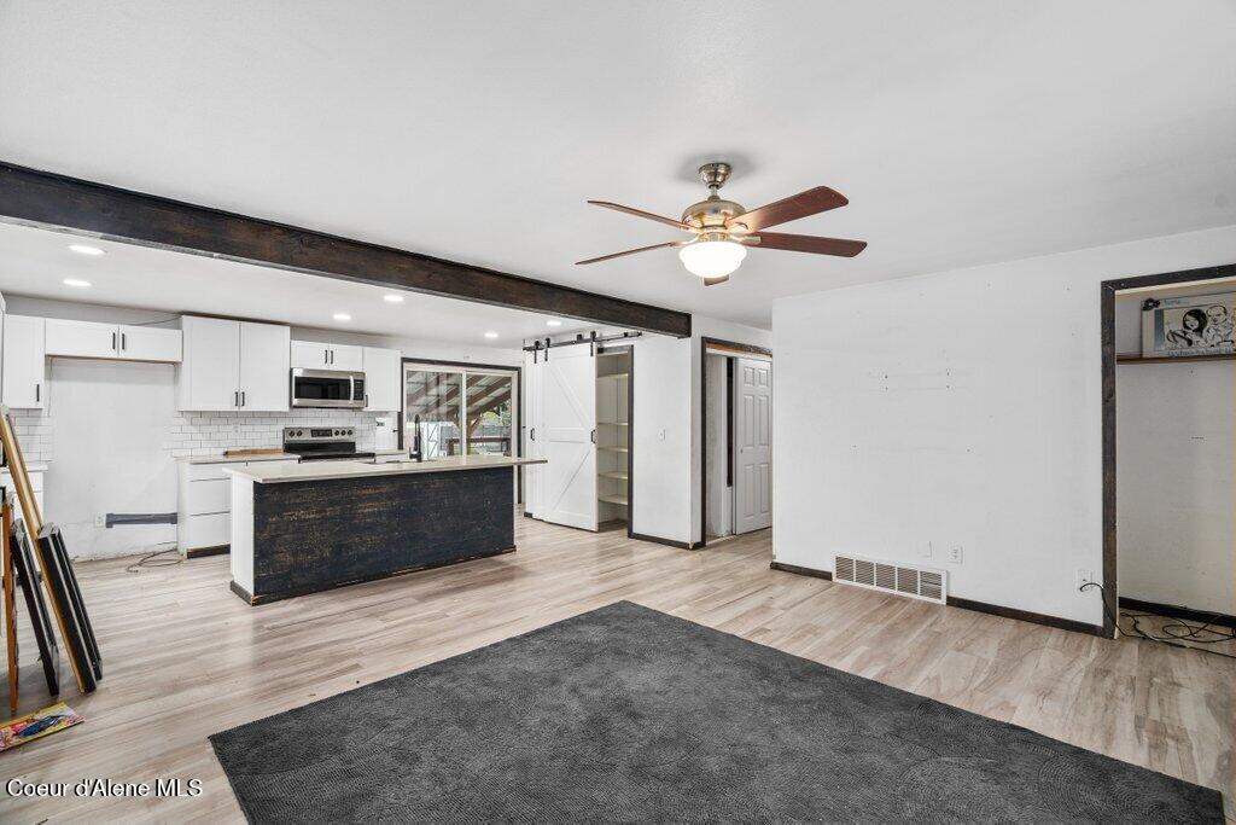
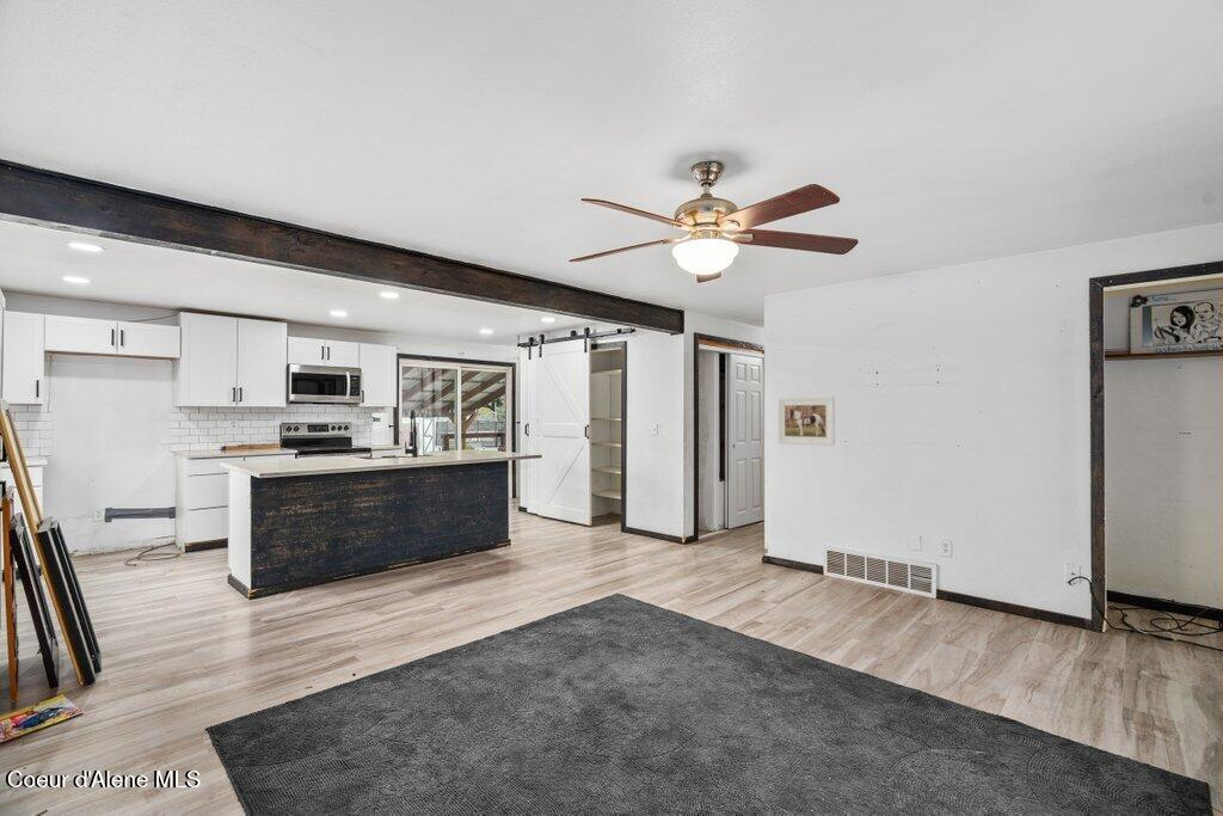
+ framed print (805, 421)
